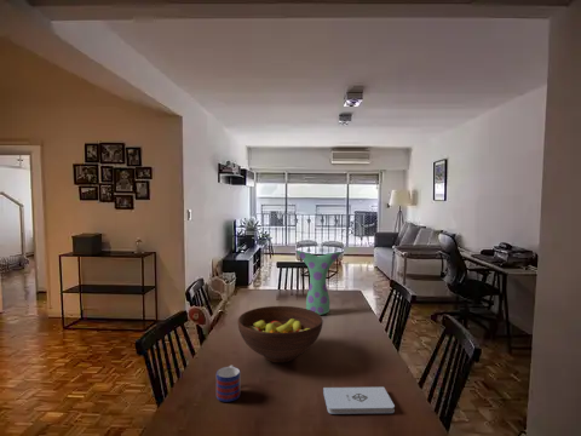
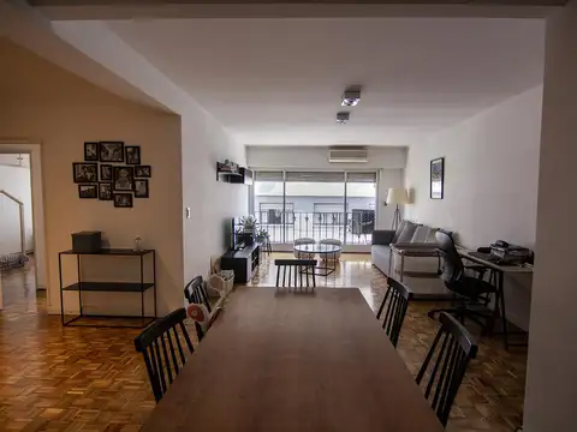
- fruit bowl (280, 337)
- mug (229, 380)
- vase (317, 282)
- notepad (357, 400)
